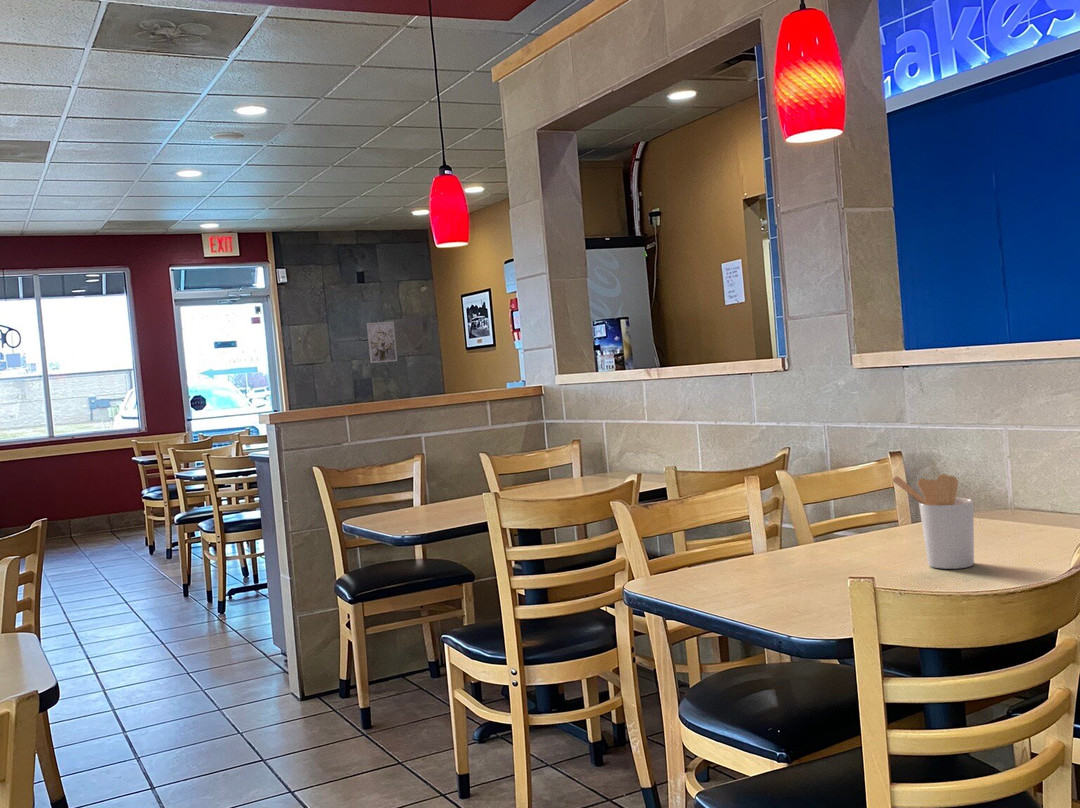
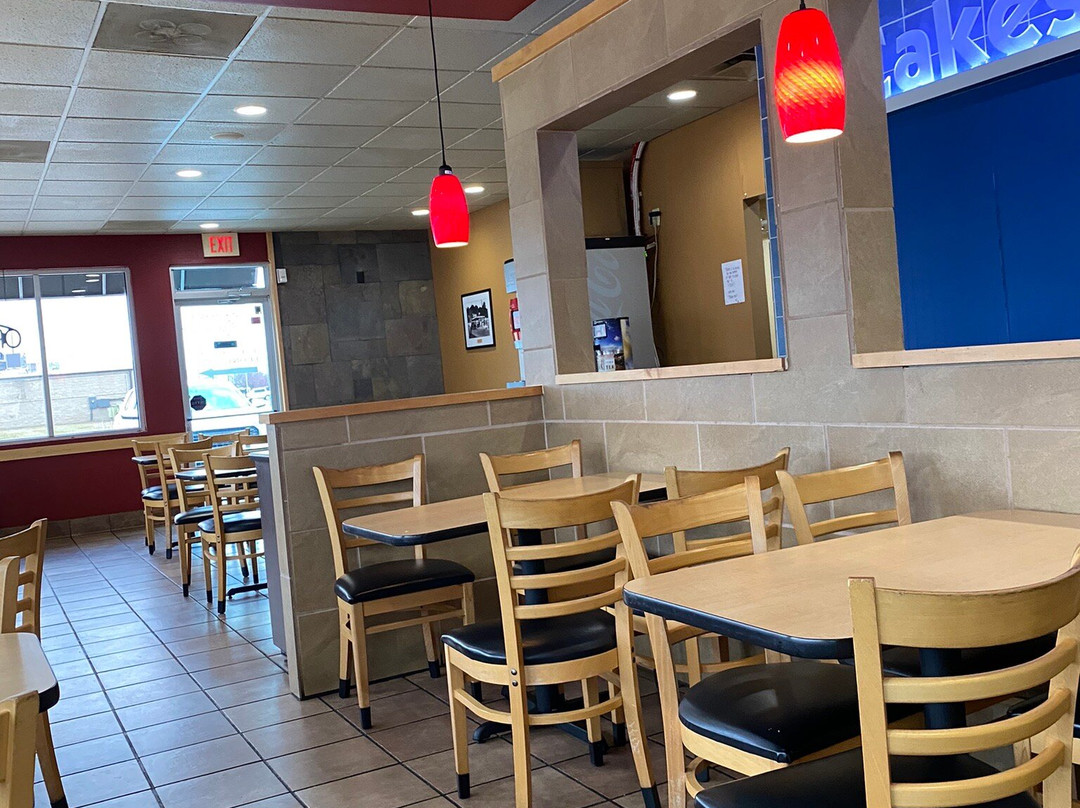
- wall art (382, 342)
- utensil holder (932, 518)
